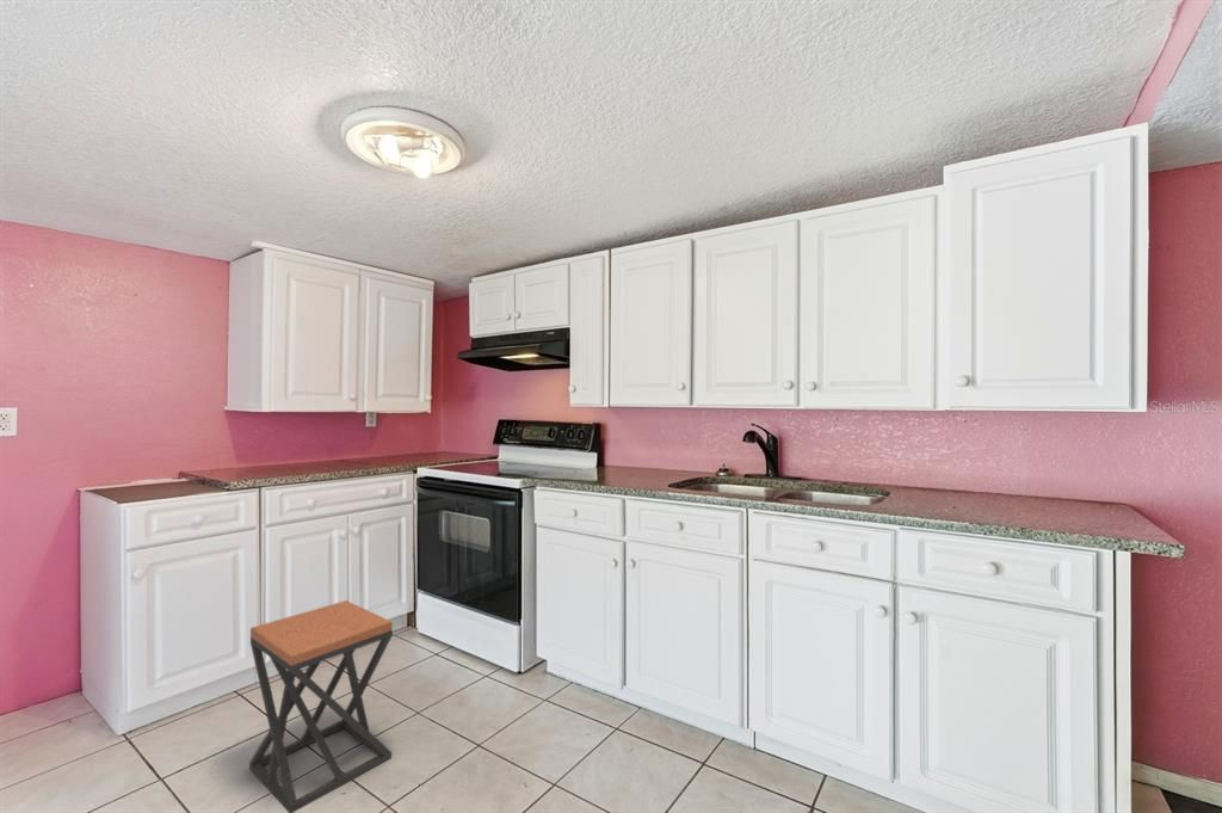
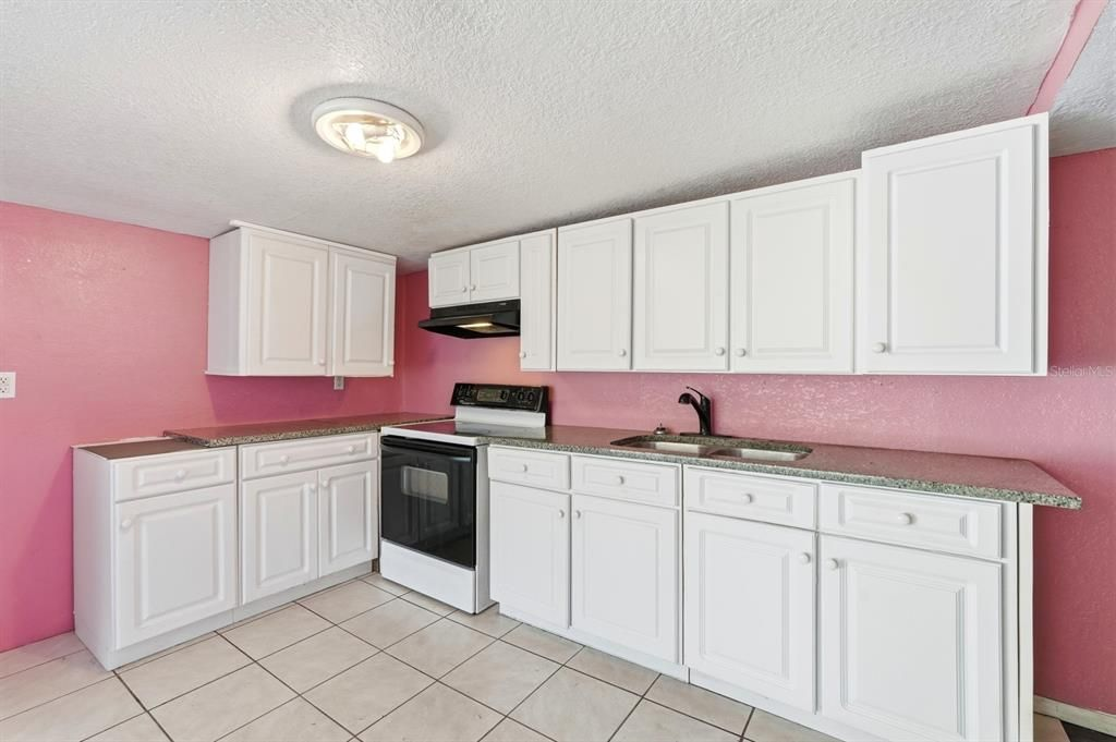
- stool (321, 692)
